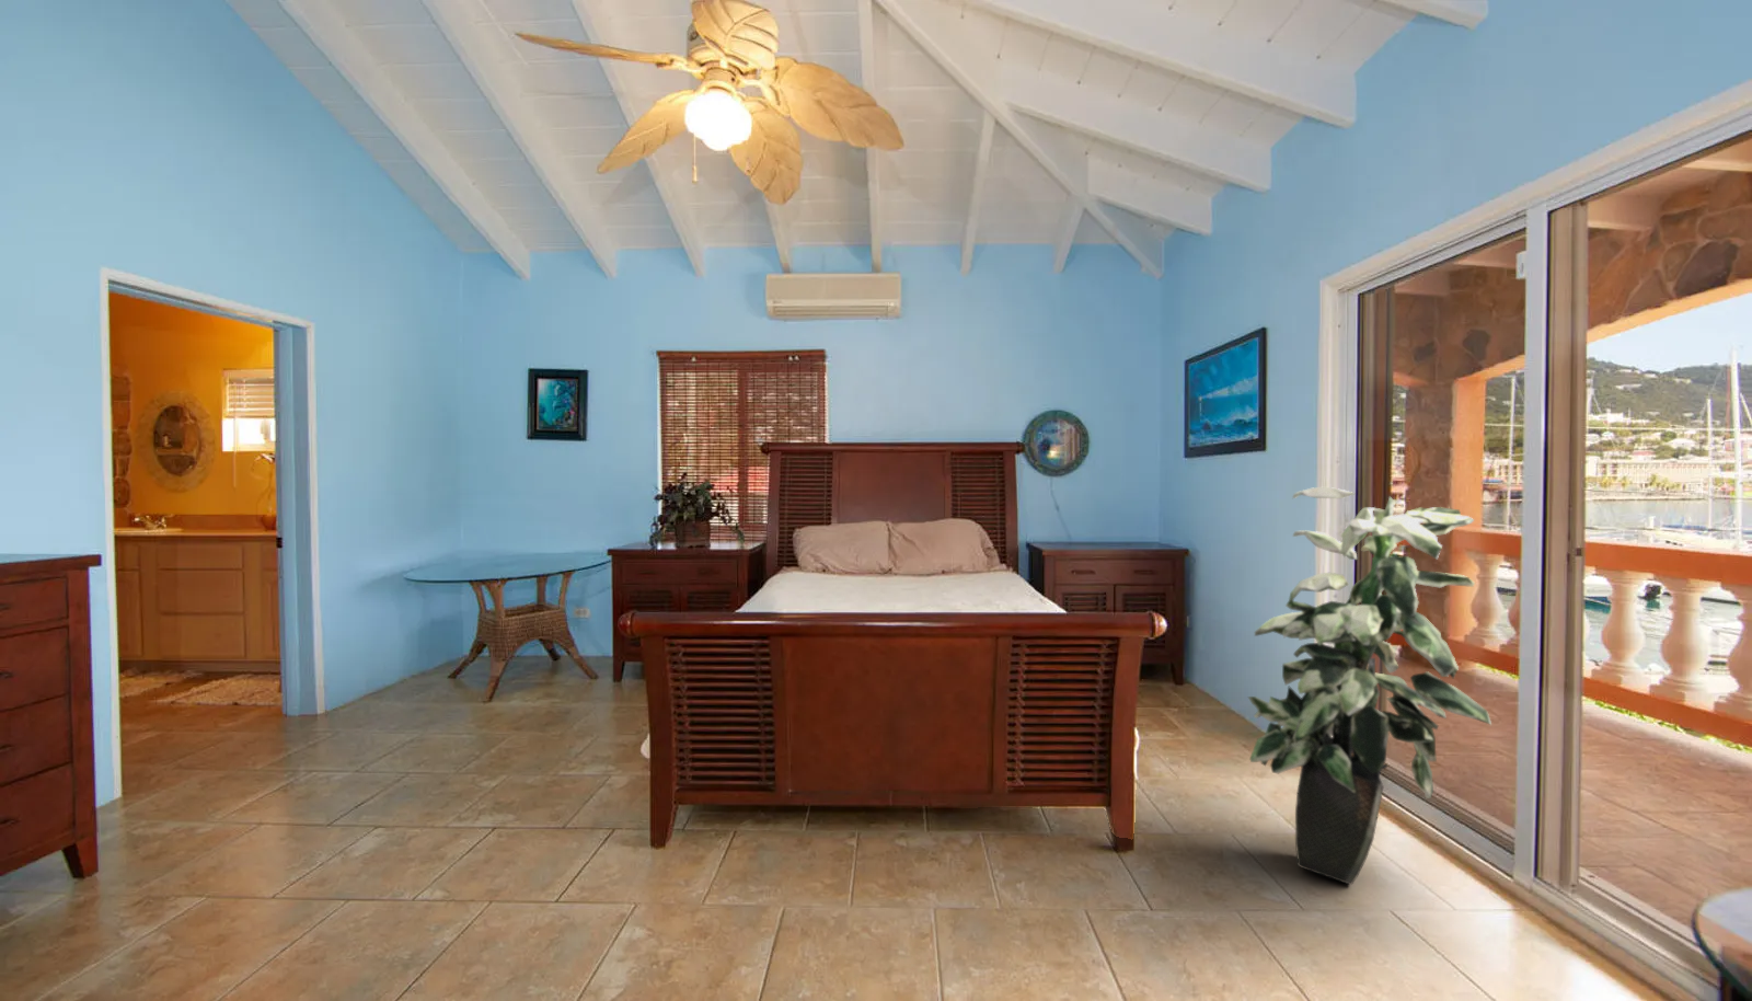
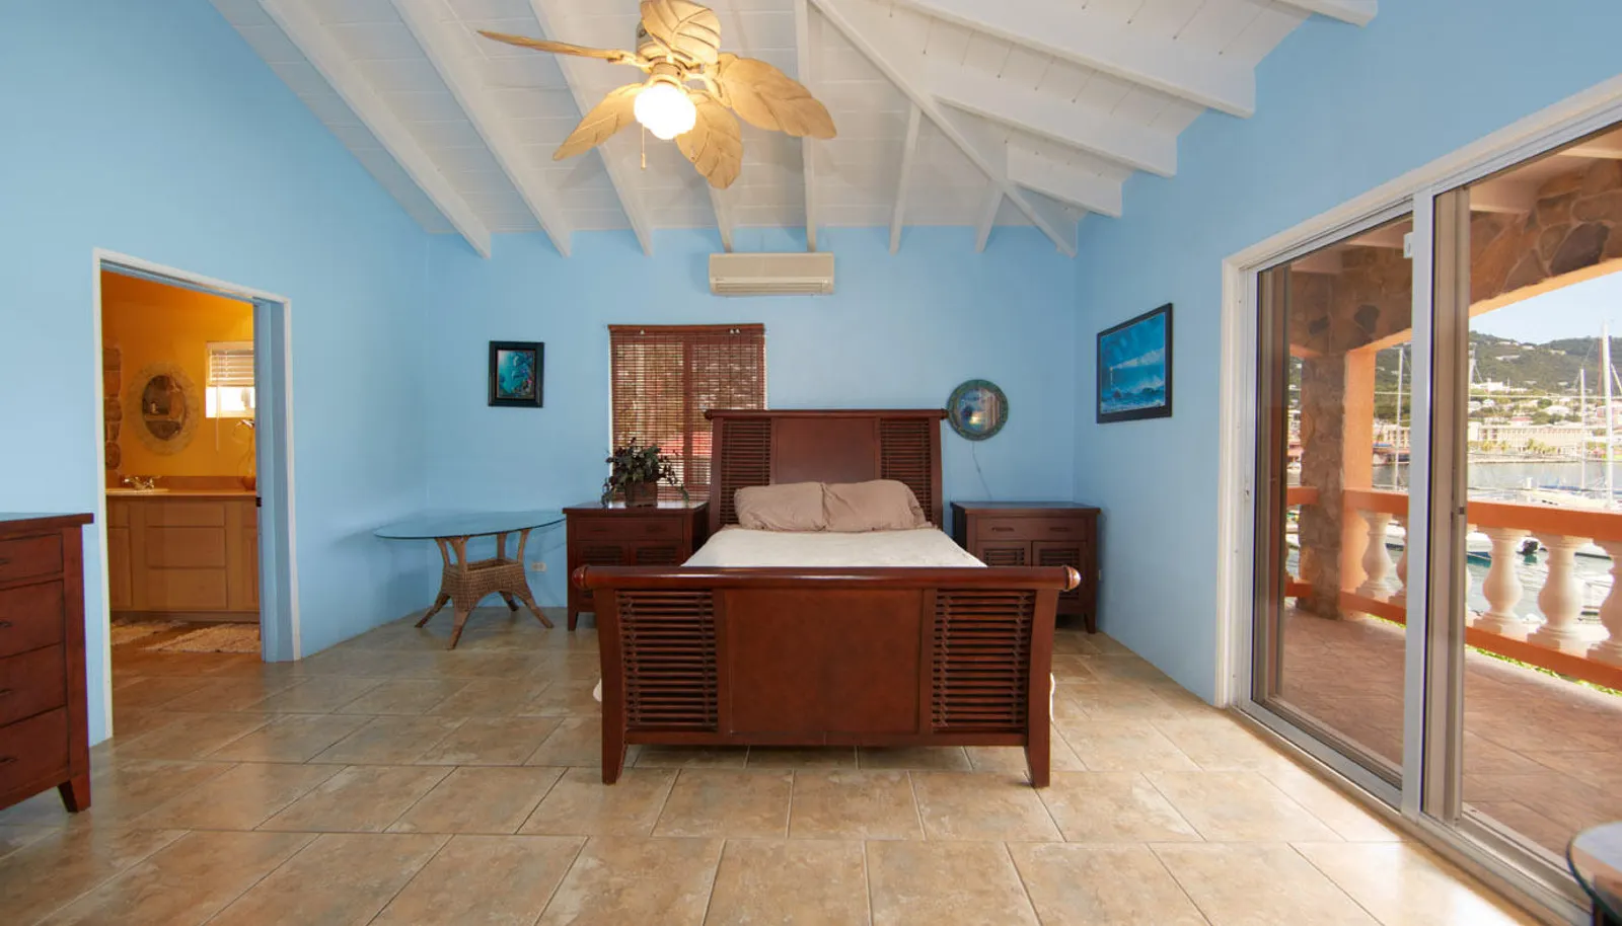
- indoor plant (1348, 679)
